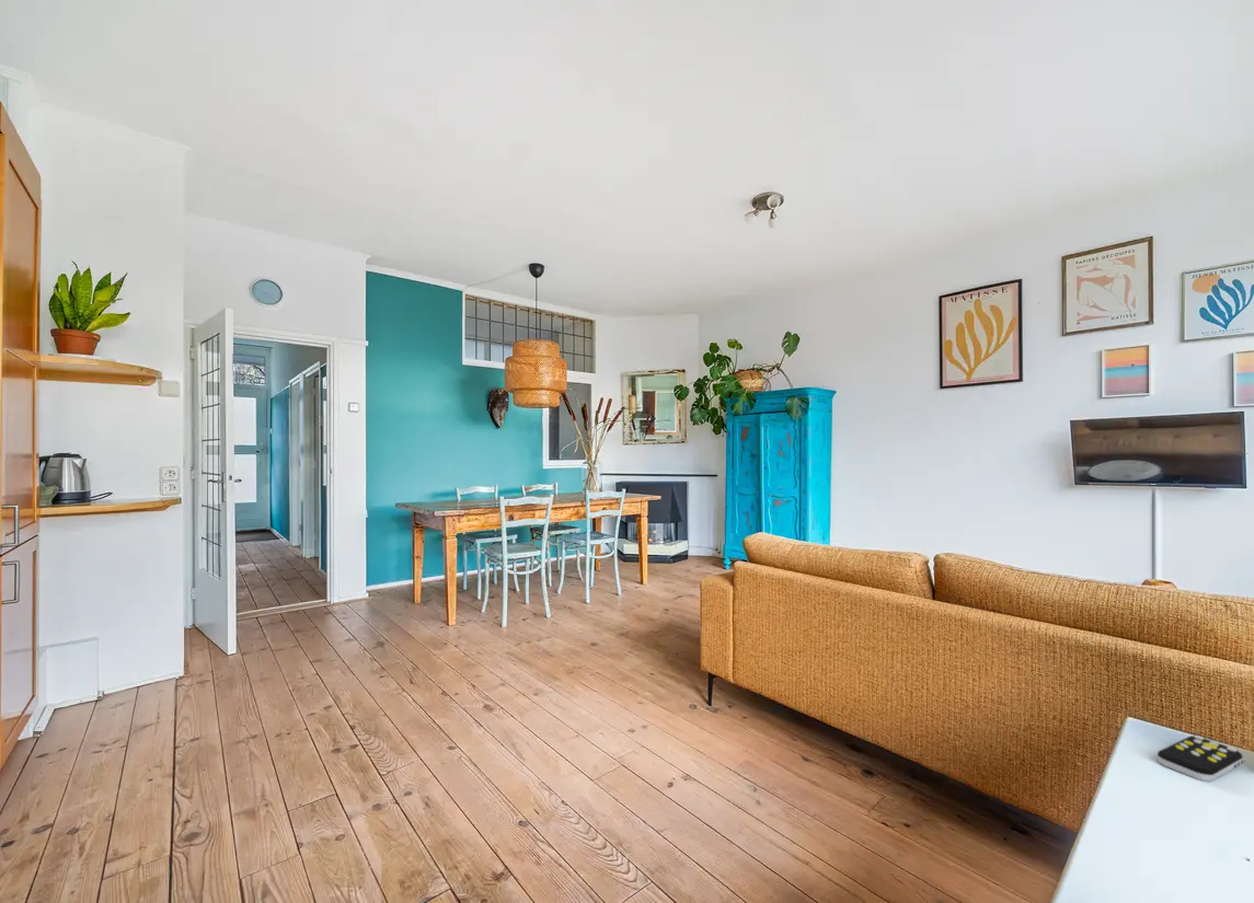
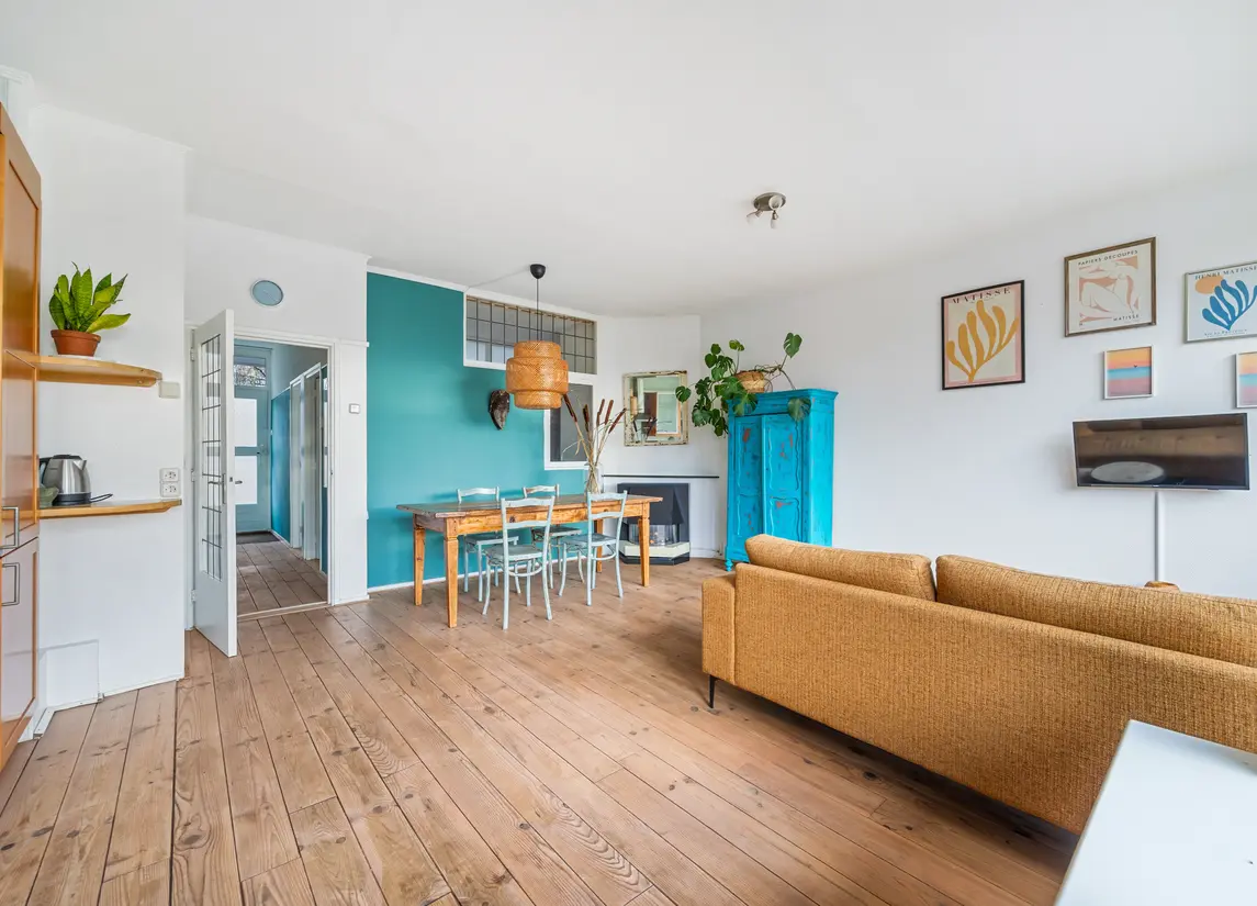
- remote control (1199, 756)
